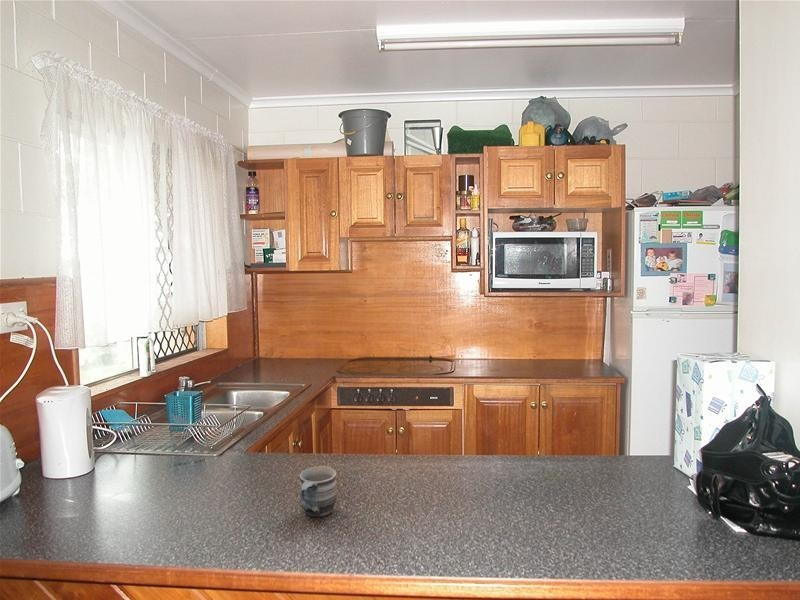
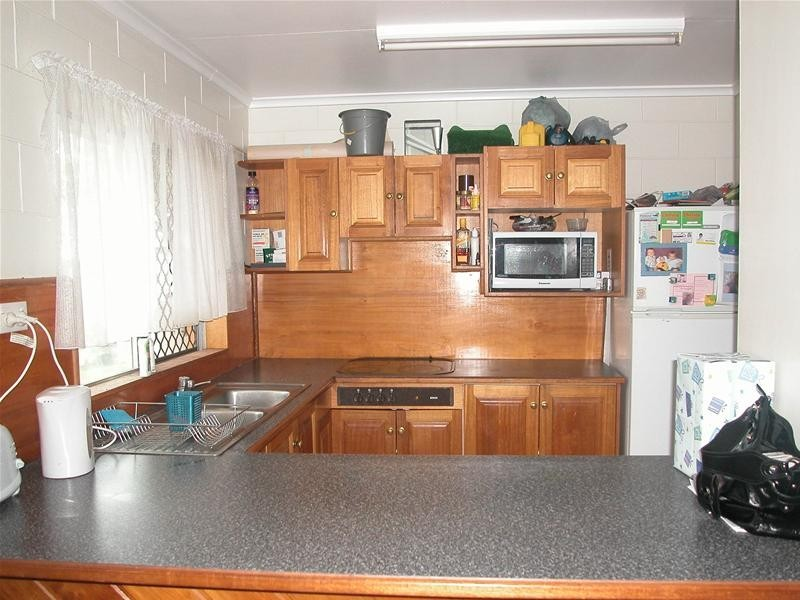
- mug (317, 494)
